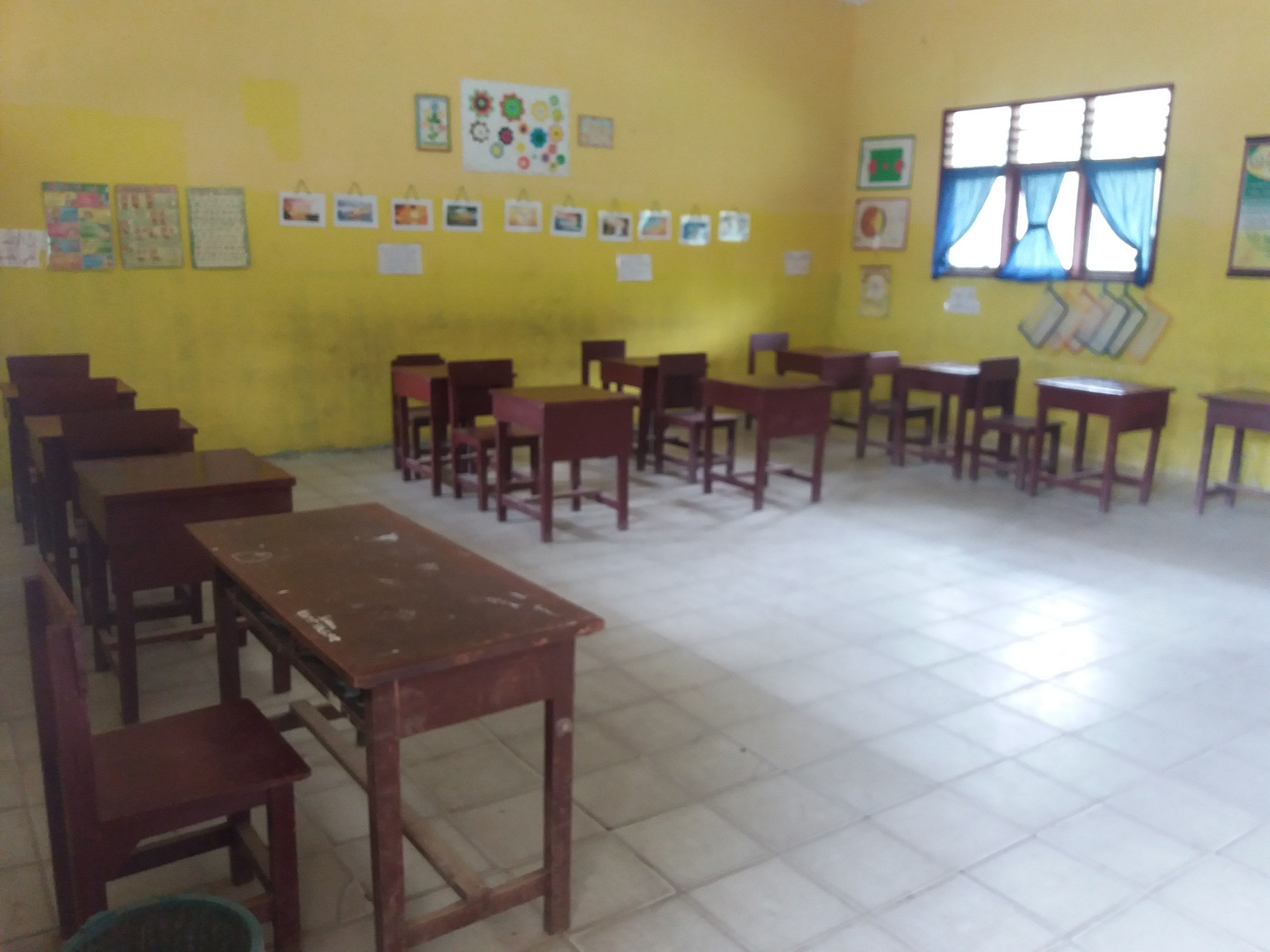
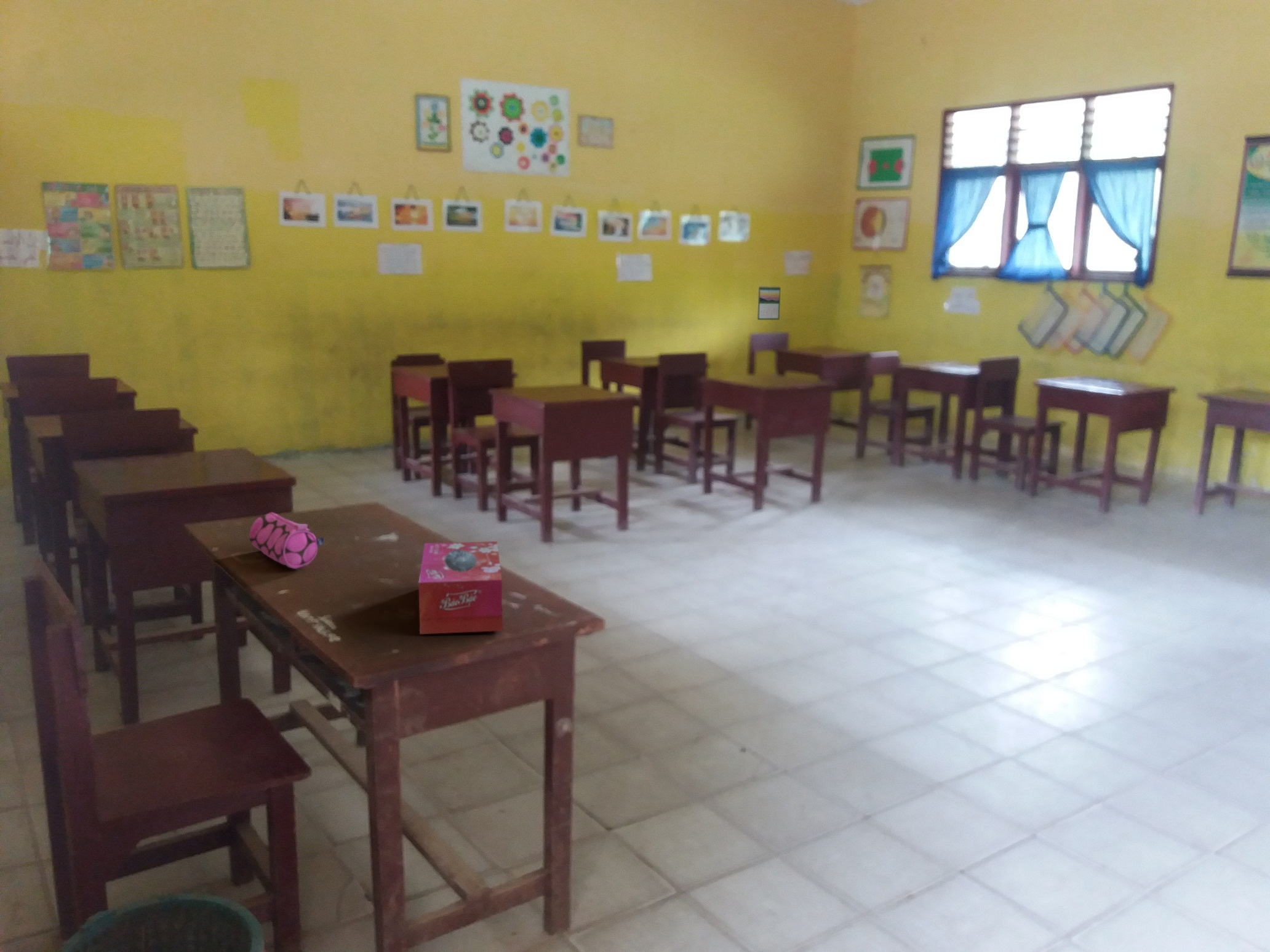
+ tissue box (461, 584)
+ calendar (769, 303)
+ pencil case (283, 537)
